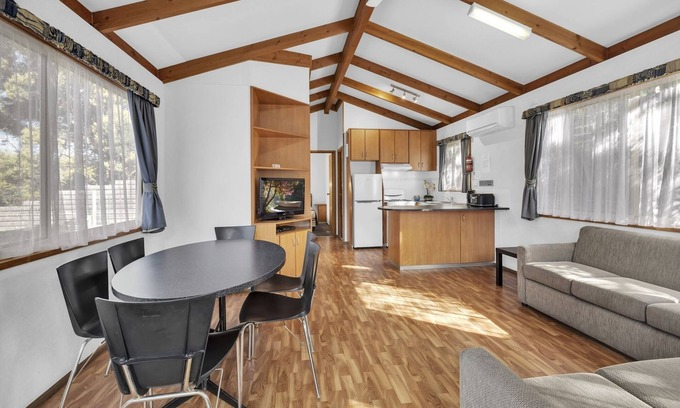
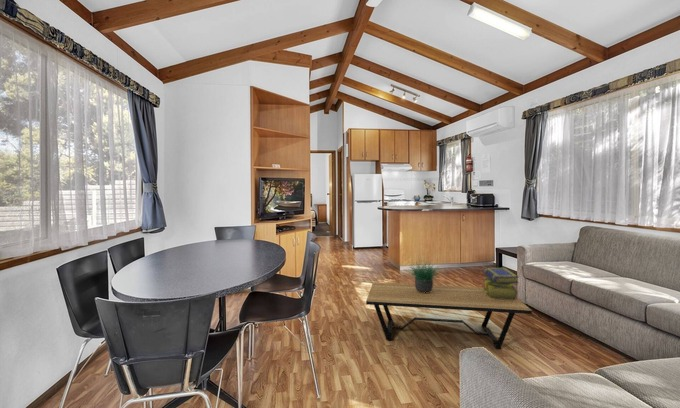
+ coffee table (440, 319)
+ potted plant (423, 272)
+ stack of books (500, 283)
